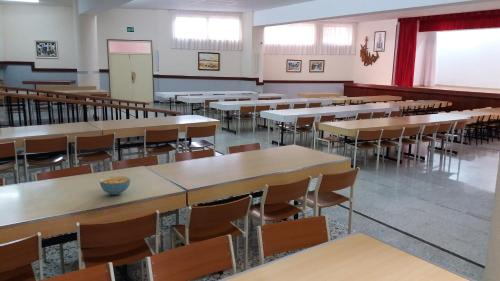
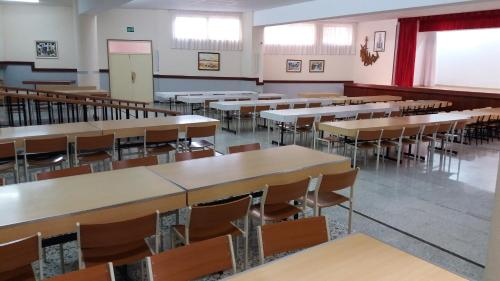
- cereal bowl (115, 186)
